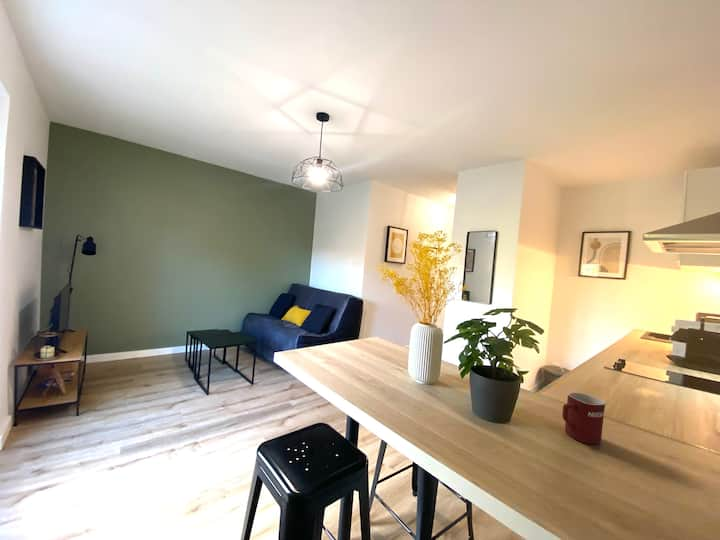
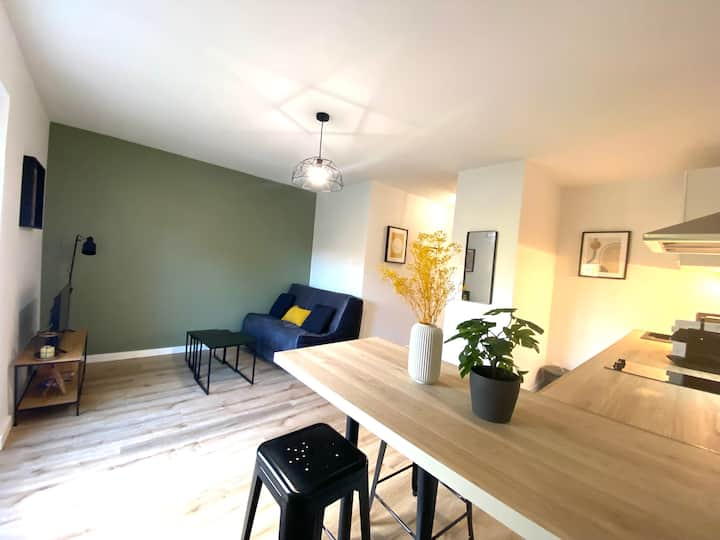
- mug (579, 417)
